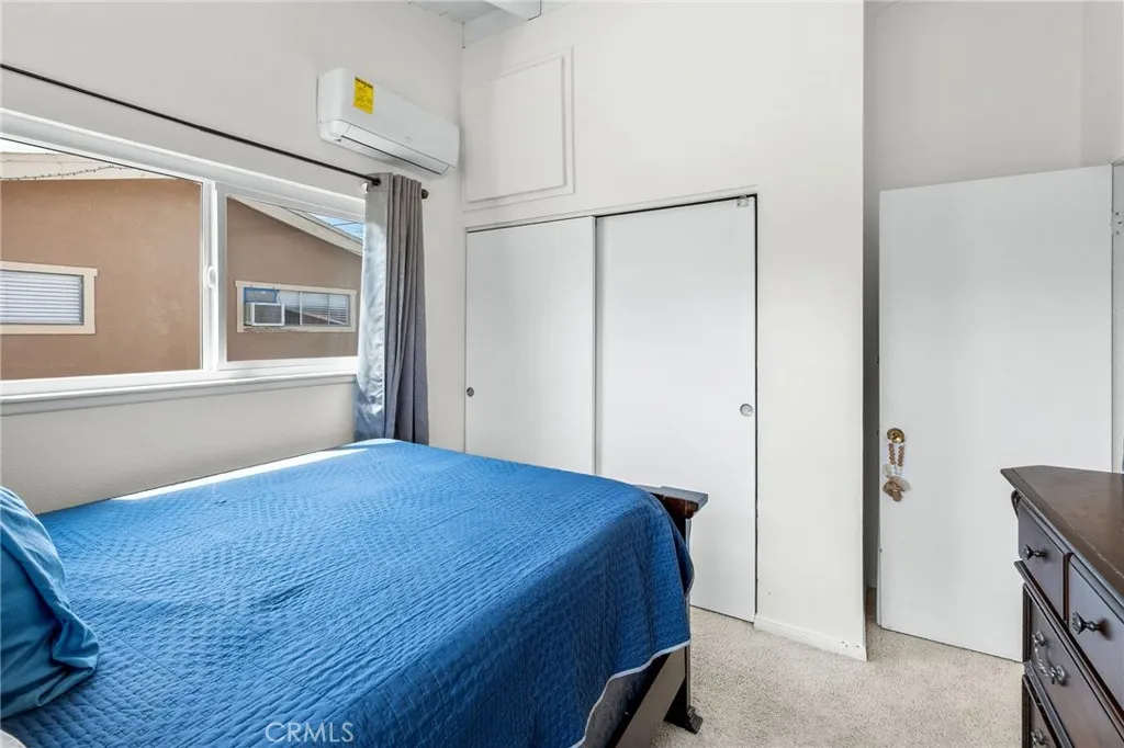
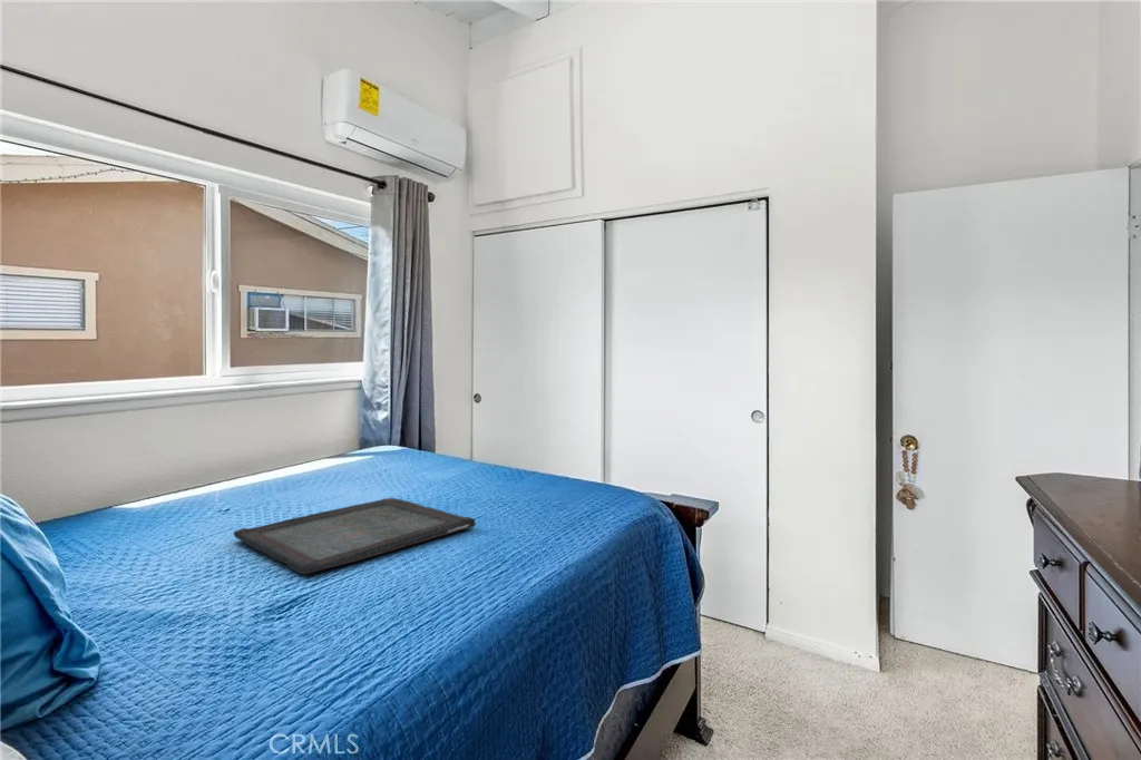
+ serving tray (358, 527)
